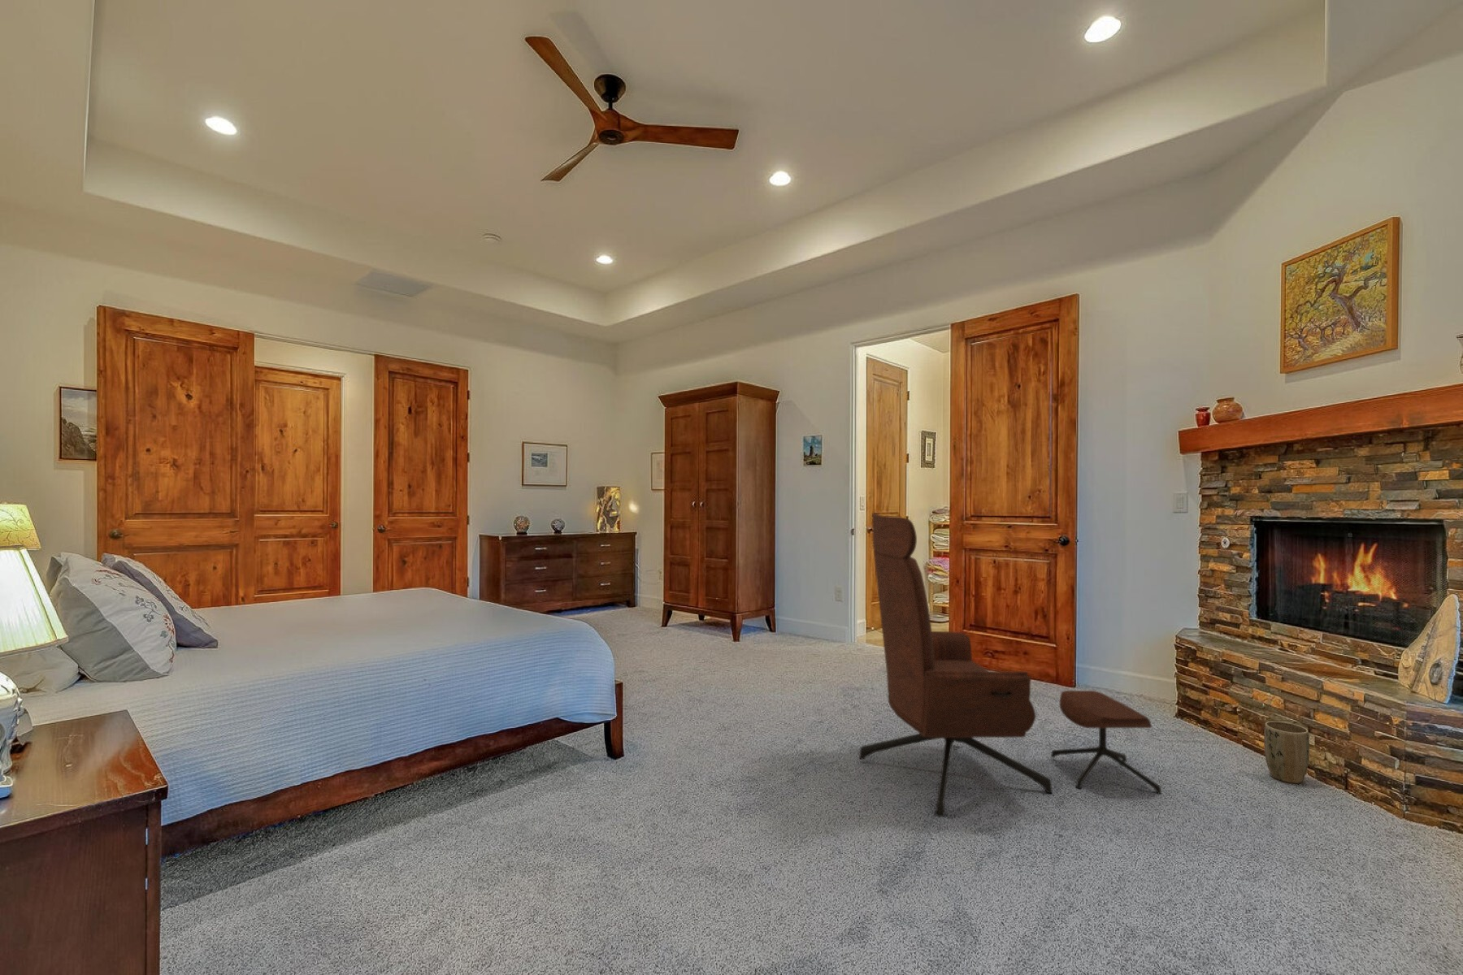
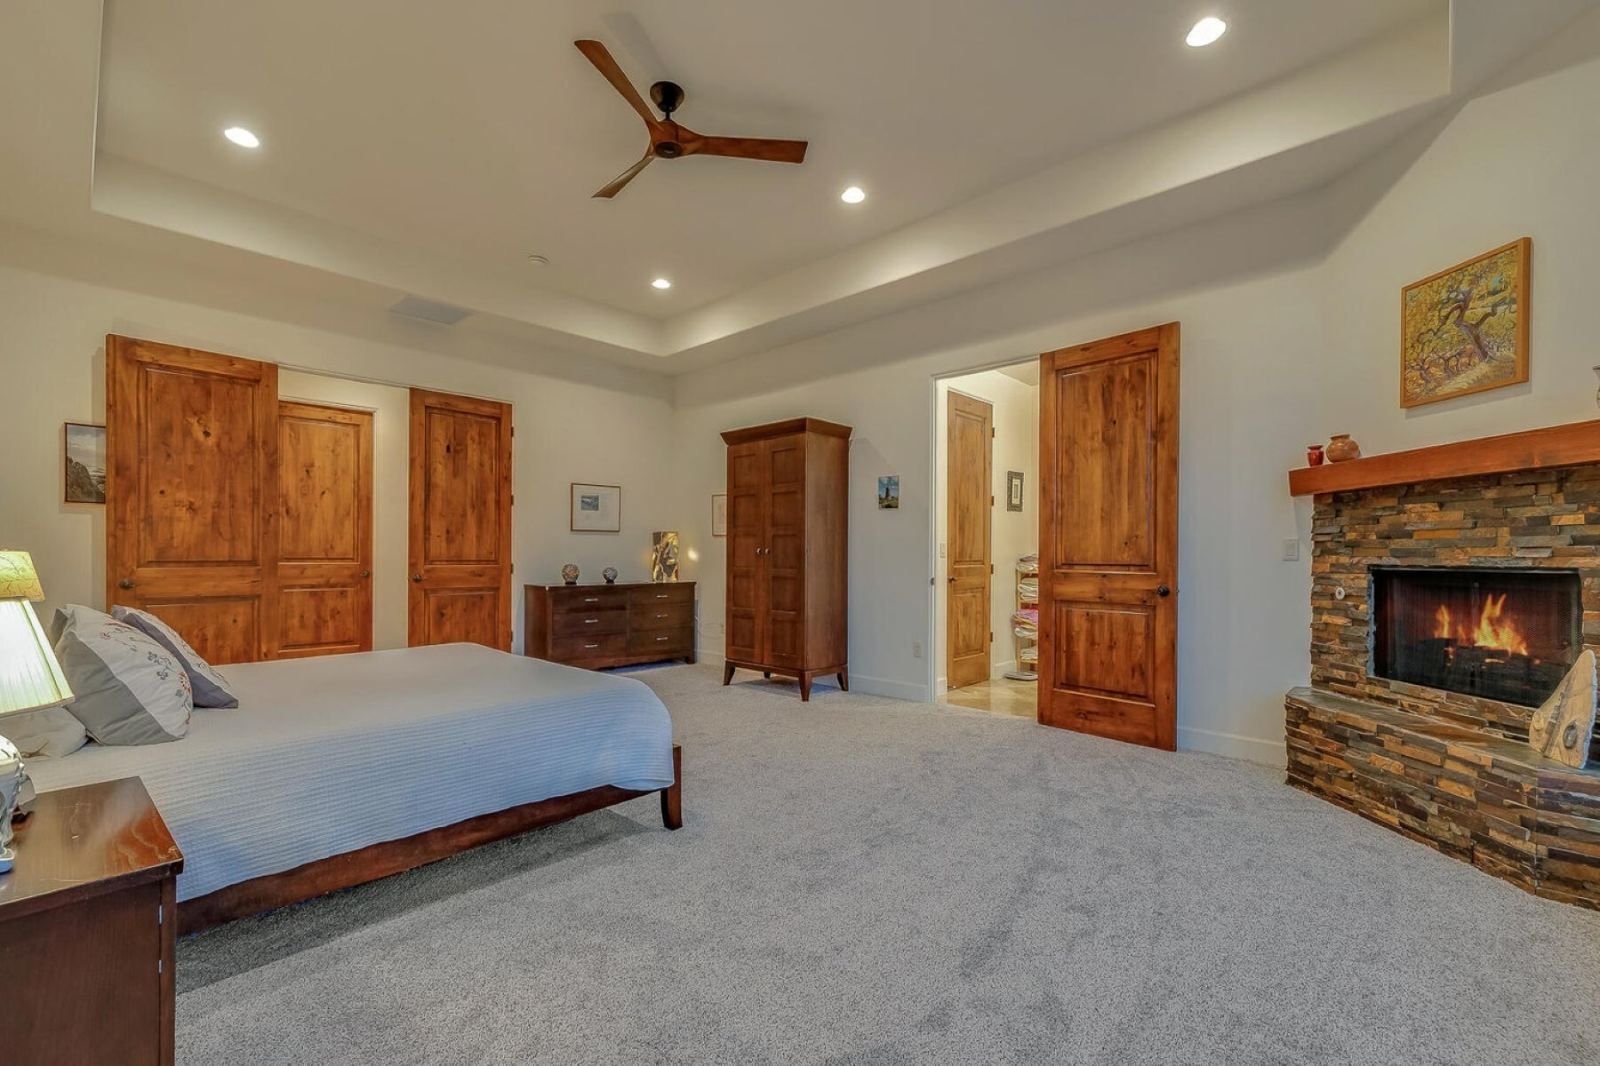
- plant pot (1286, 752)
- lounge chair (1003, 671)
